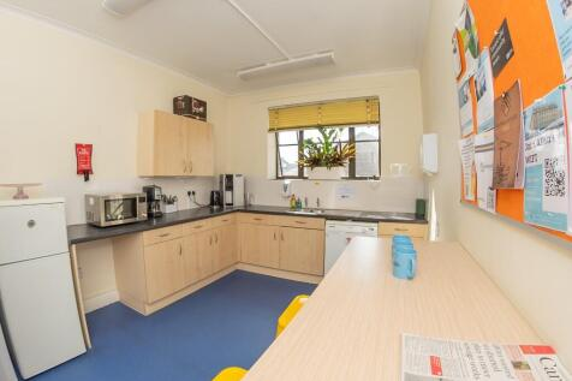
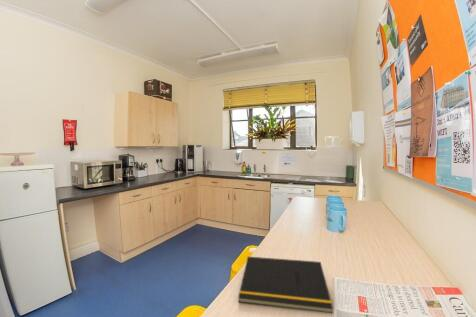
+ notepad (283, 280)
